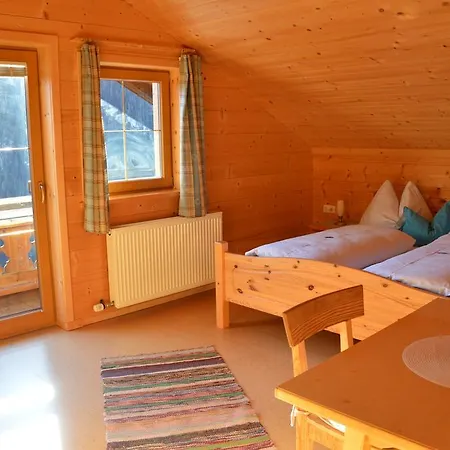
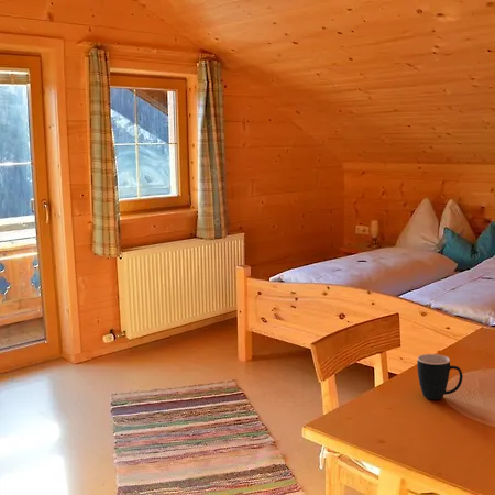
+ mug (439, 378)
